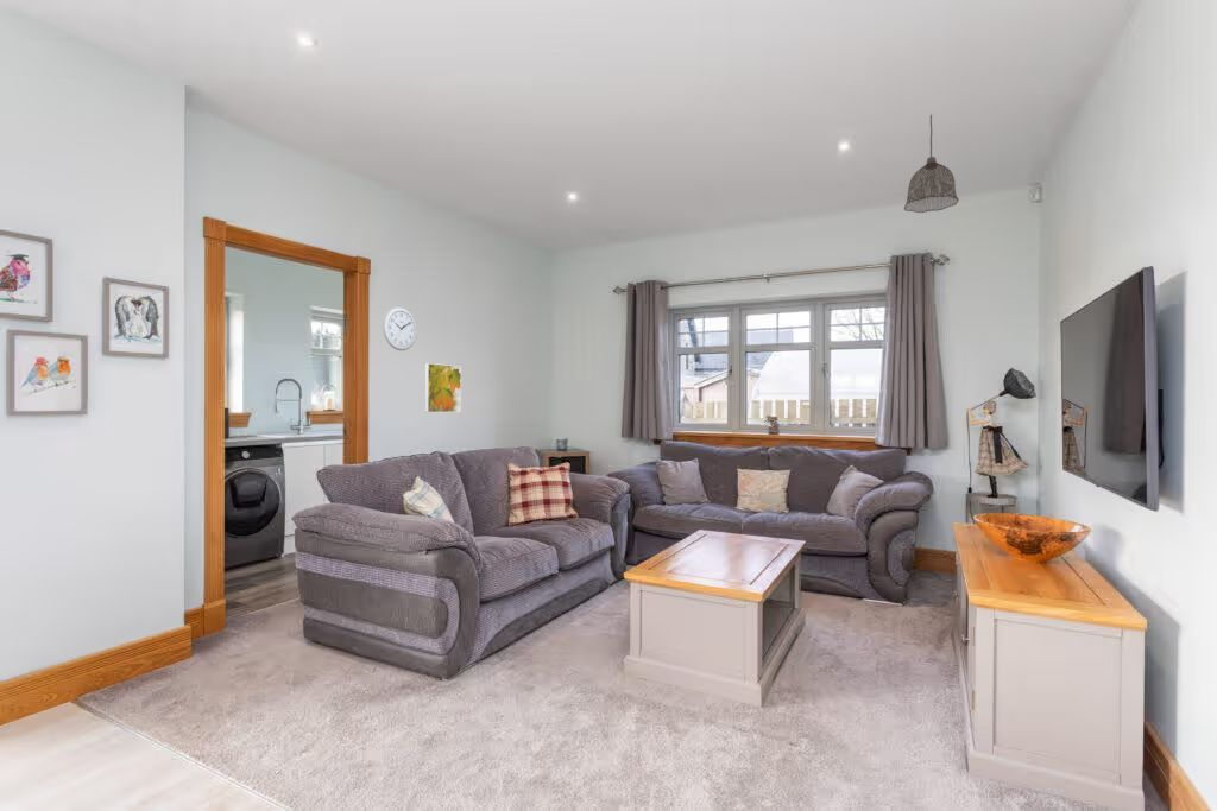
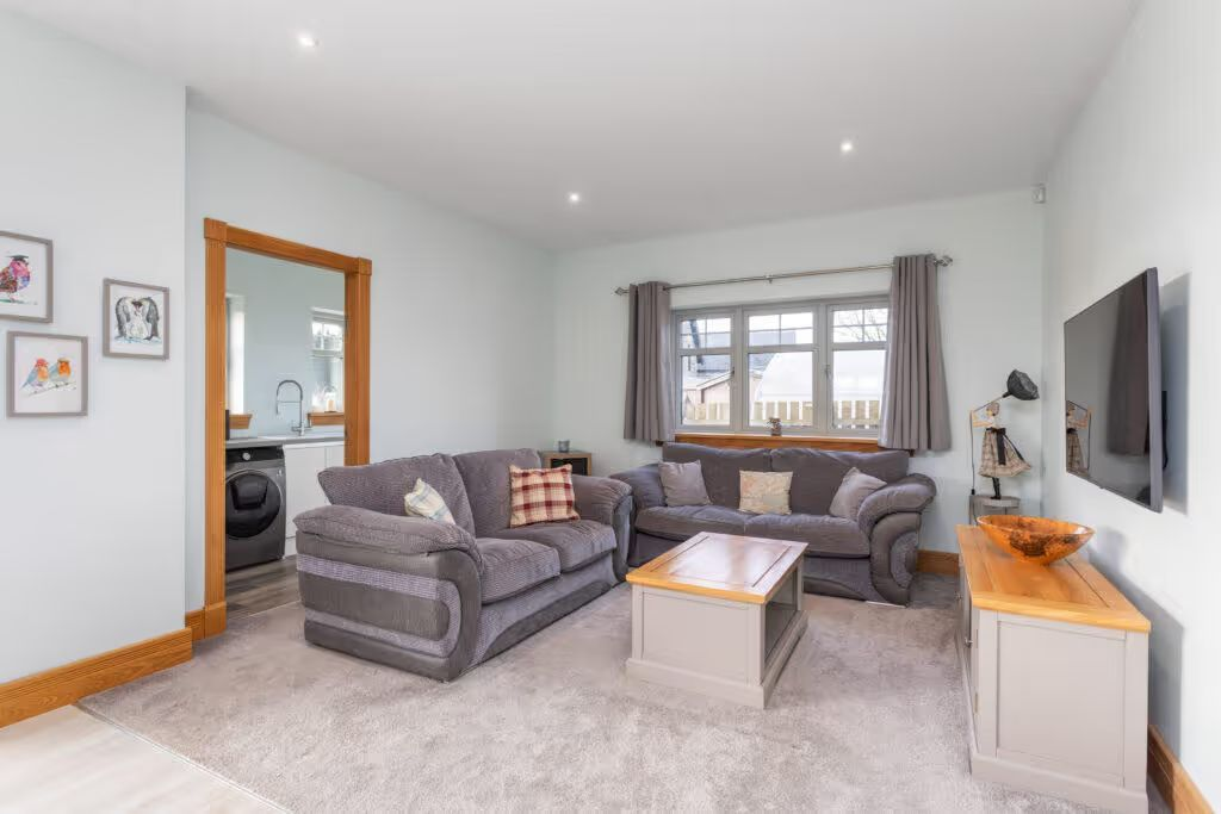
- pendant lamp (931, 159)
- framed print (443, 388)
- wall clock (401, 329)
